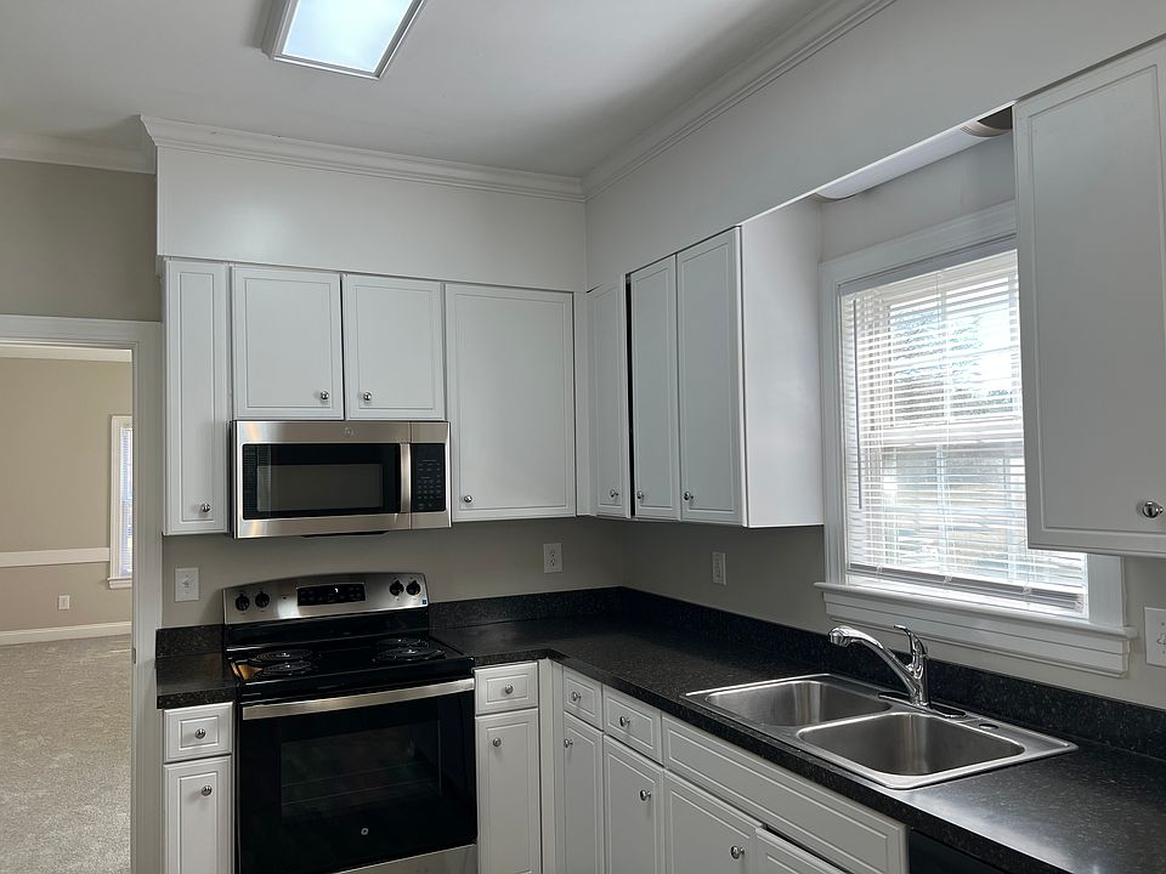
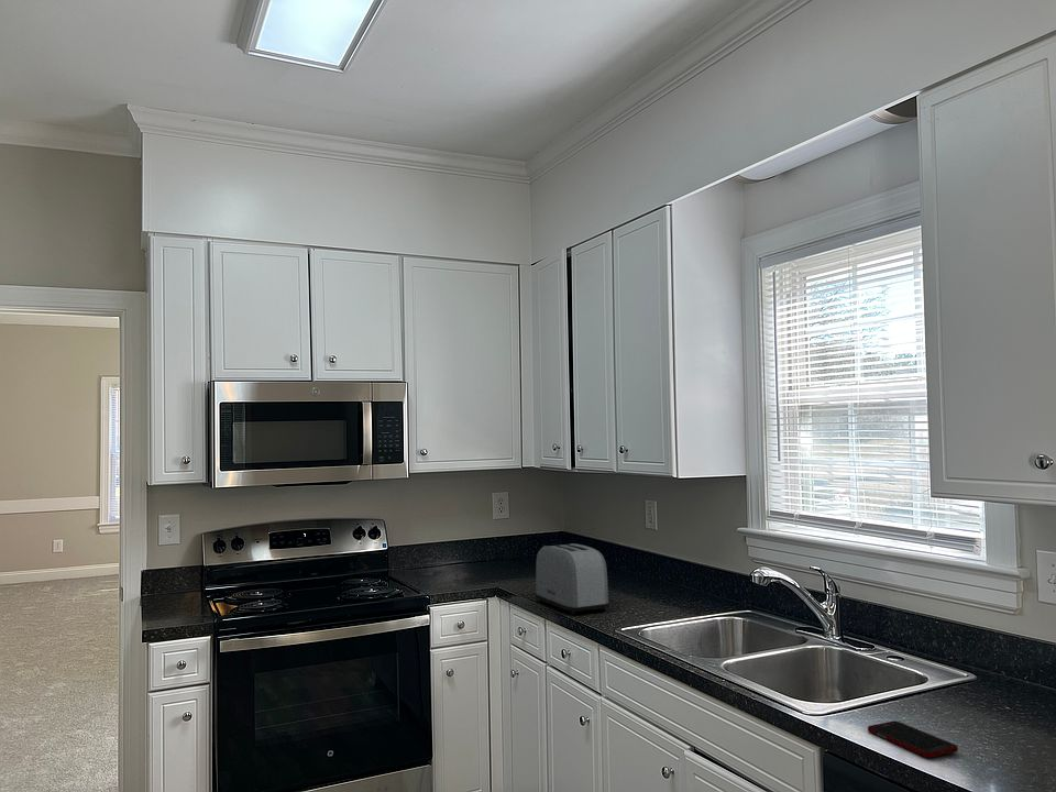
+ toaster (569, 575)
+ cell phone (911, 738)
